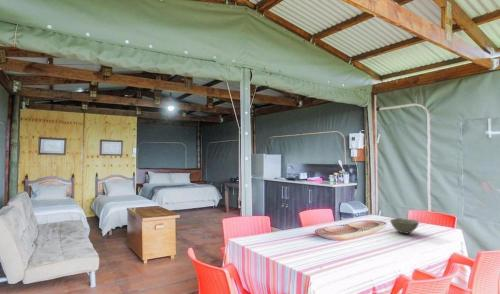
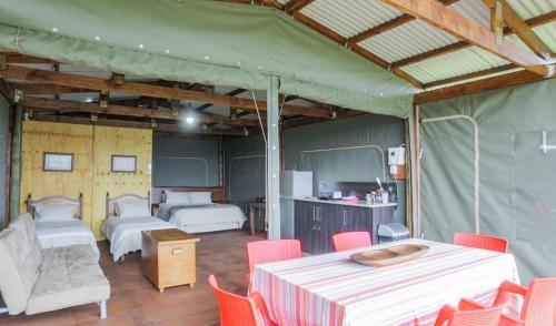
- bowl (404, 226)
